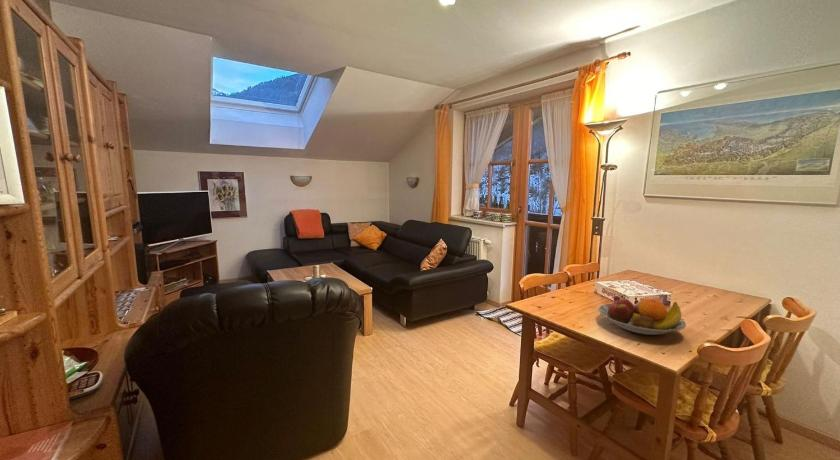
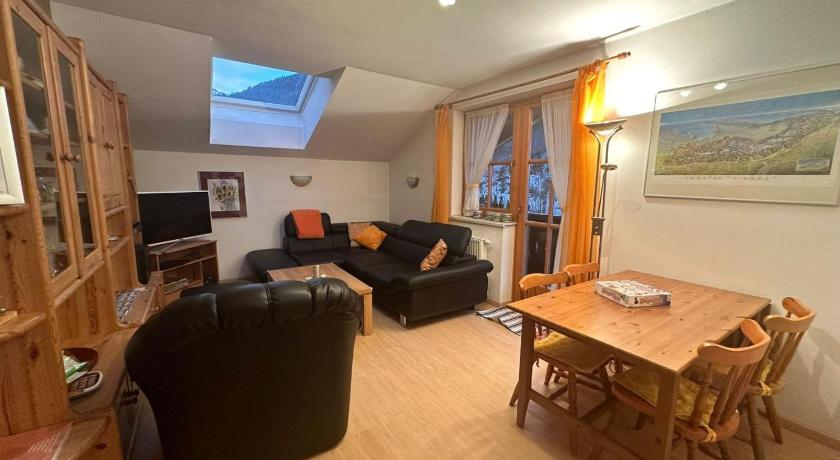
- fruit bowl (639, 312)
